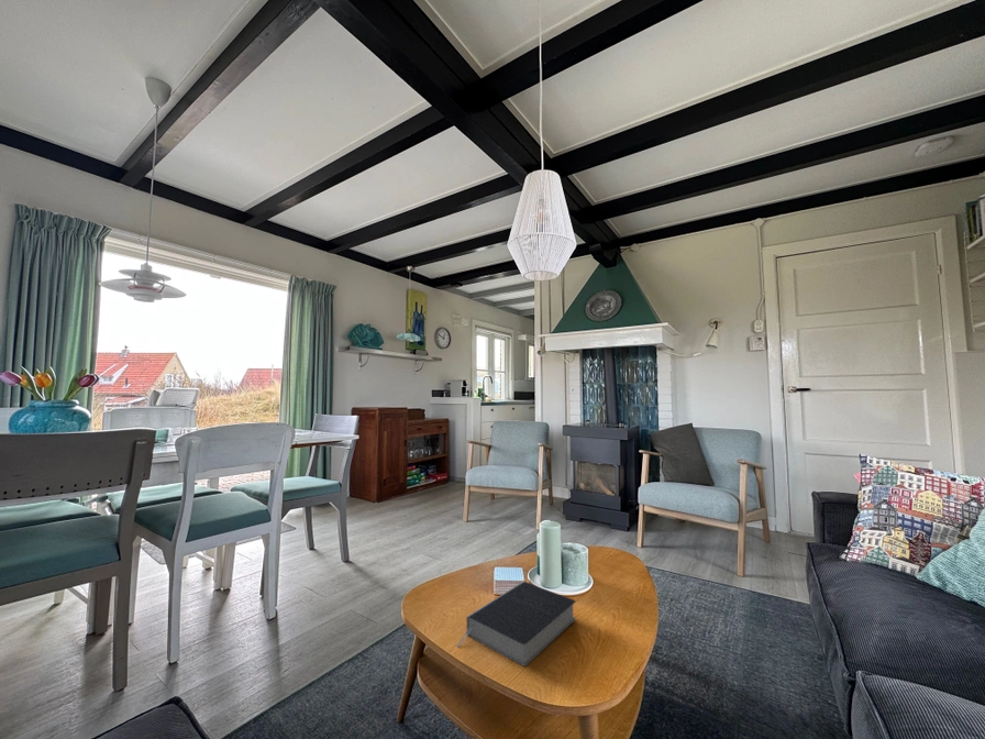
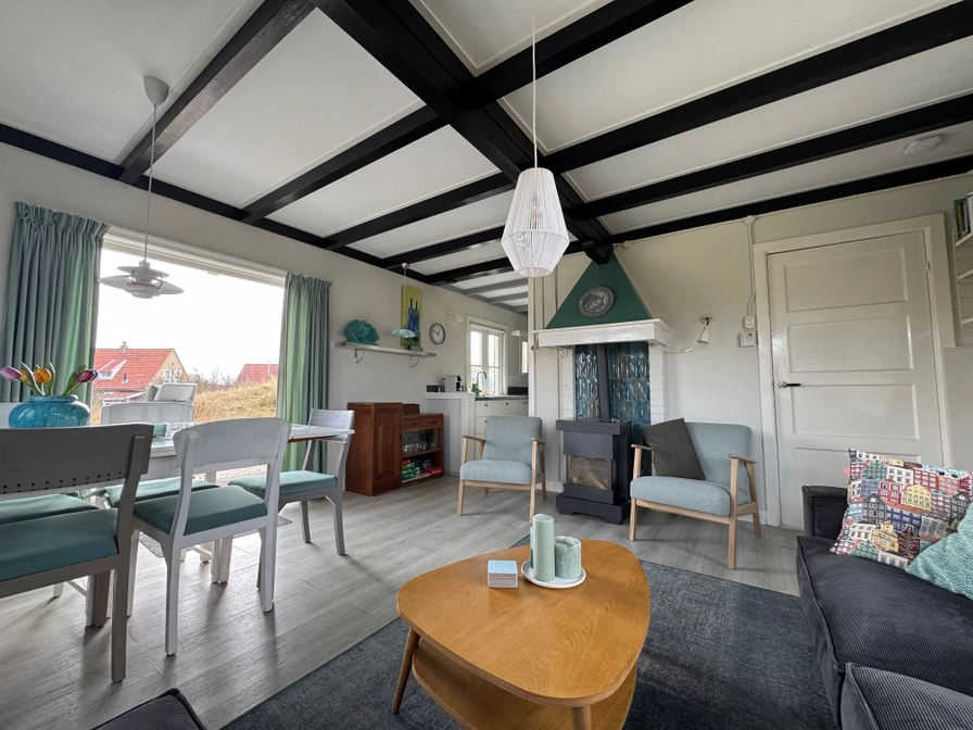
- book (518, 621)
